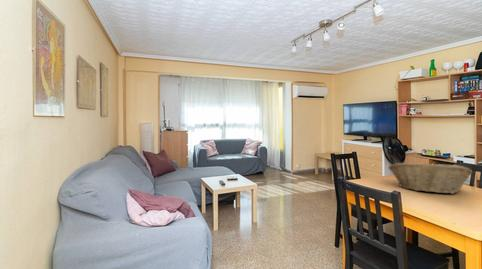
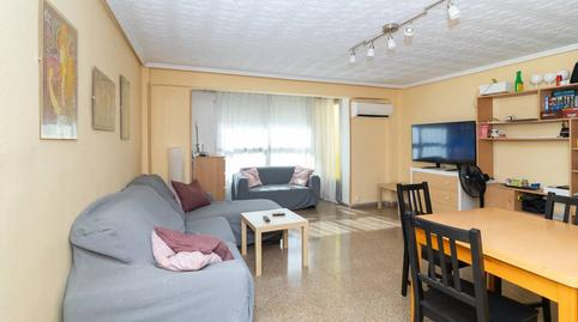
- fruit basket (427, 175)
